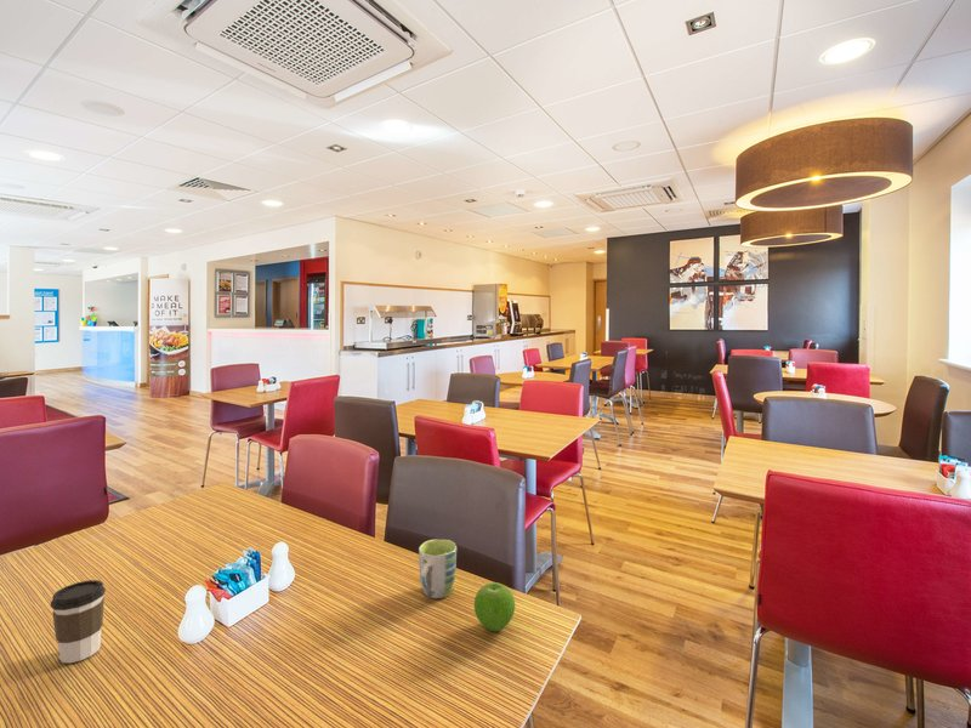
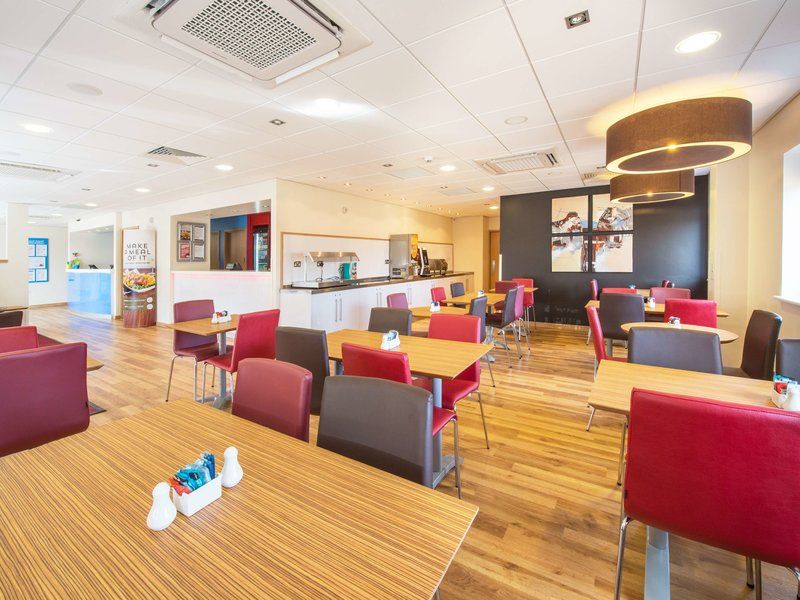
- coffee cup (79, 621)
- mug (435, 570)
- fruit (494, 607)
